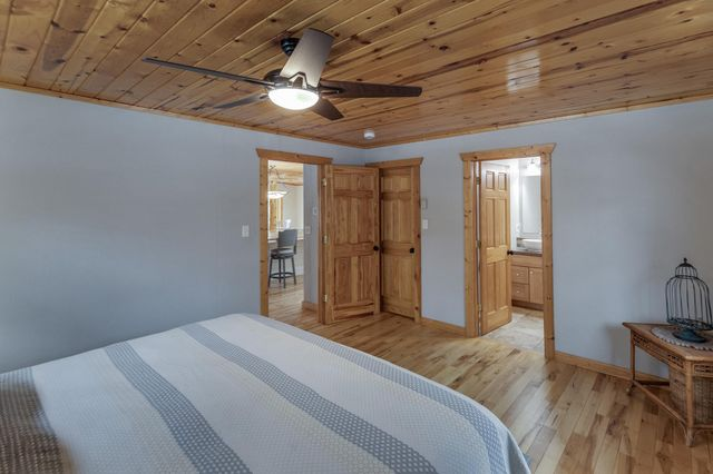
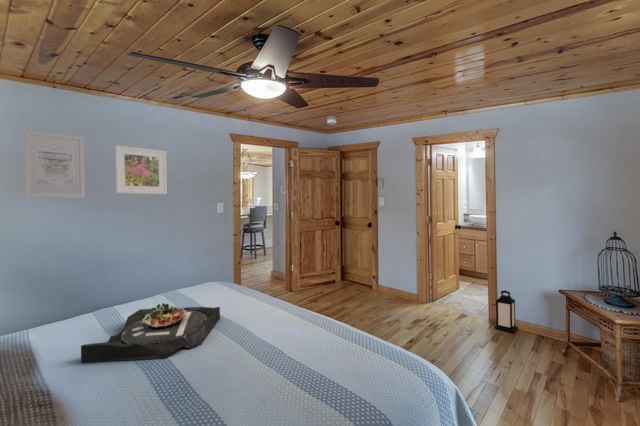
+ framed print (142, 171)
+ serving tray (162, 320)
+ lantern (505, 309)
+ wall art (55, 165)
